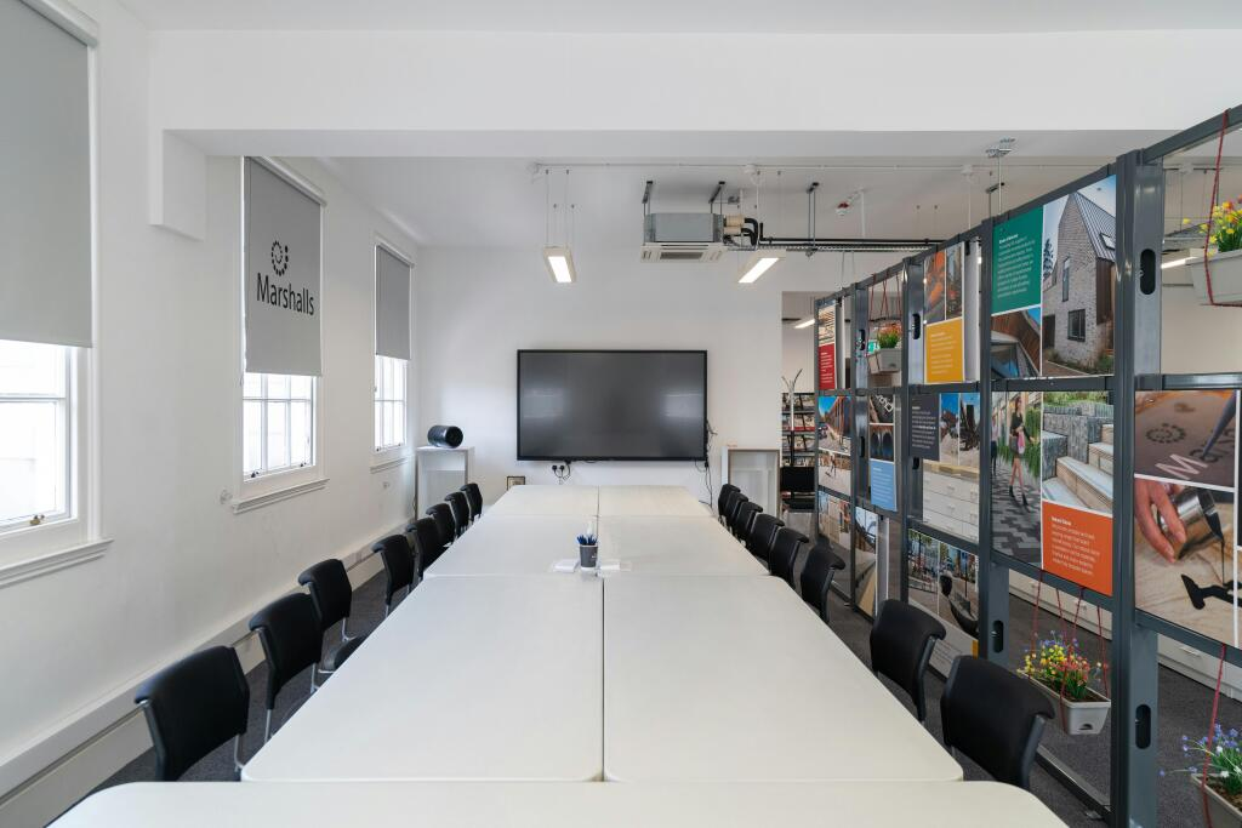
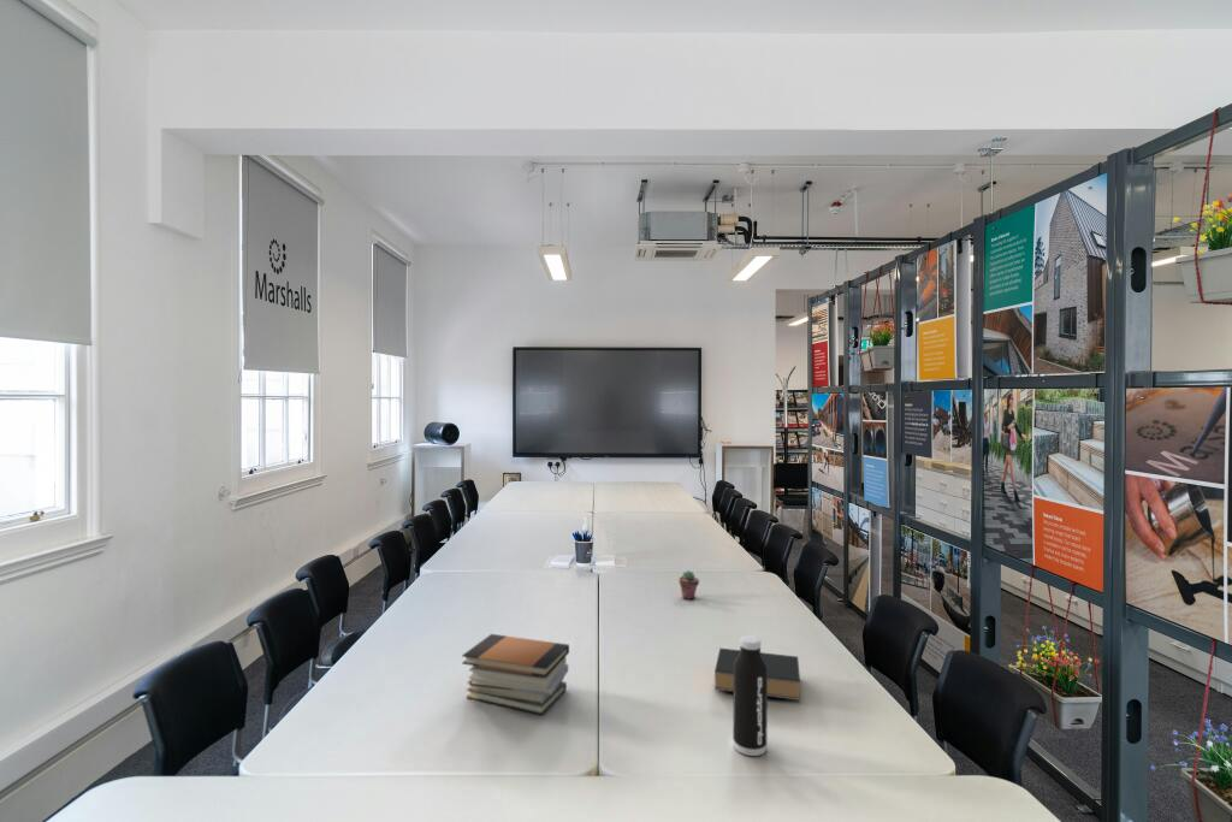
+ potted succulent (688, 584)
+ book (768, 673)
+ book stack (517, 672)
+ water bottle (750, 692)
